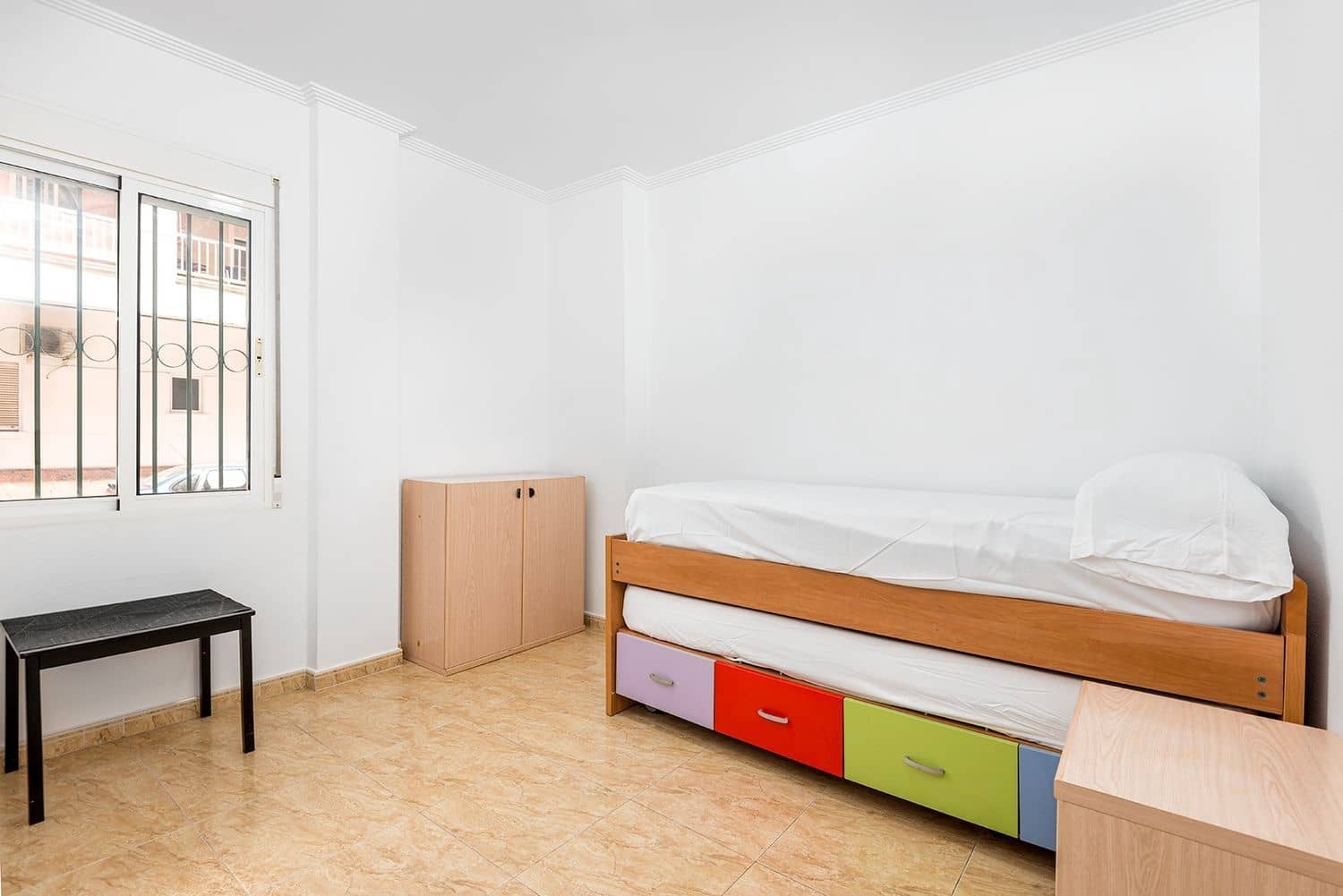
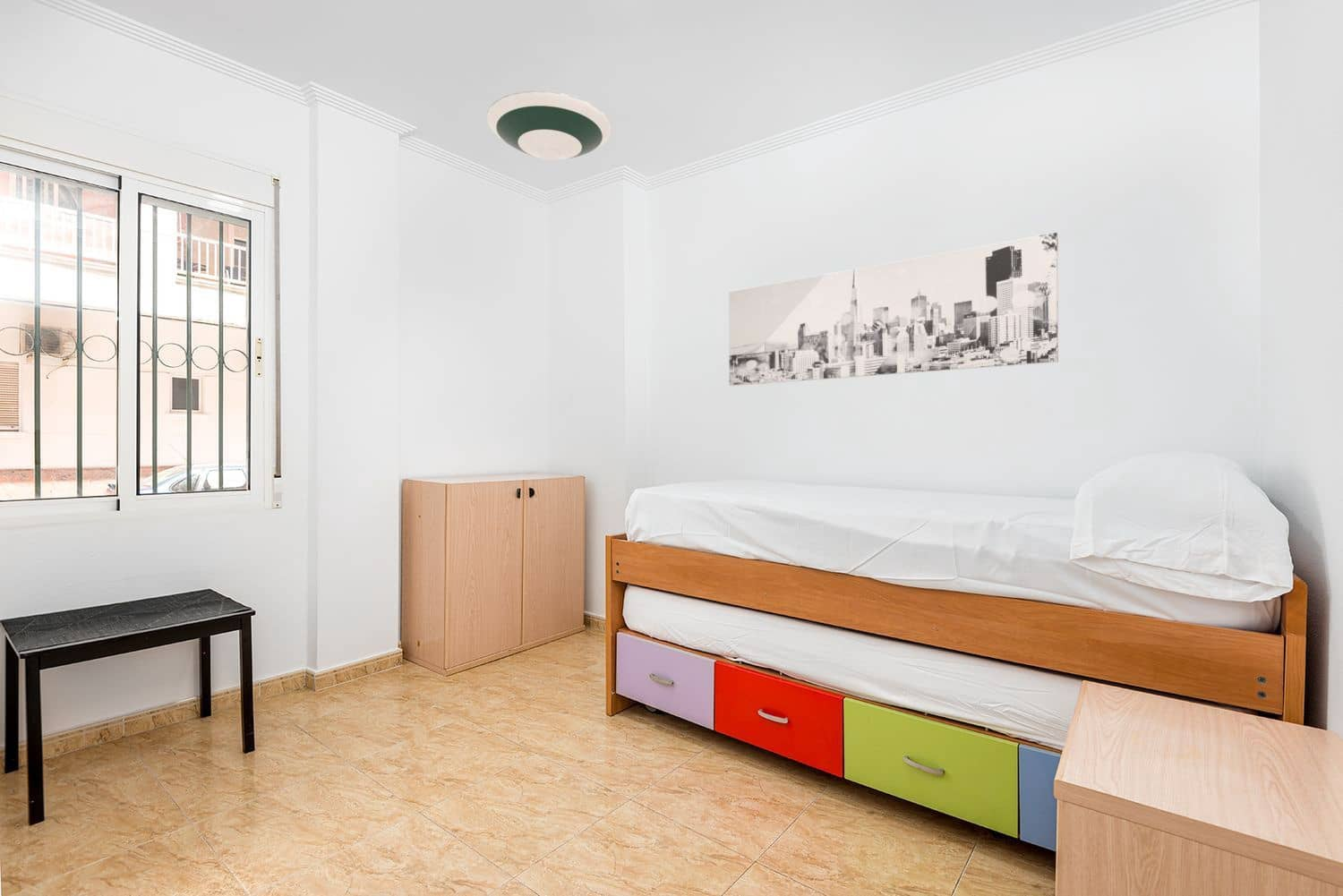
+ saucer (550, 140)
+ wall art (868, 321)
